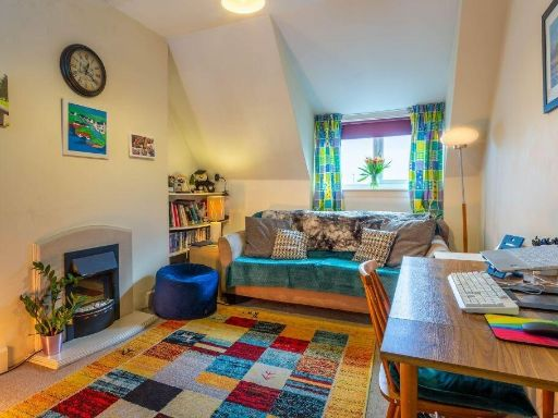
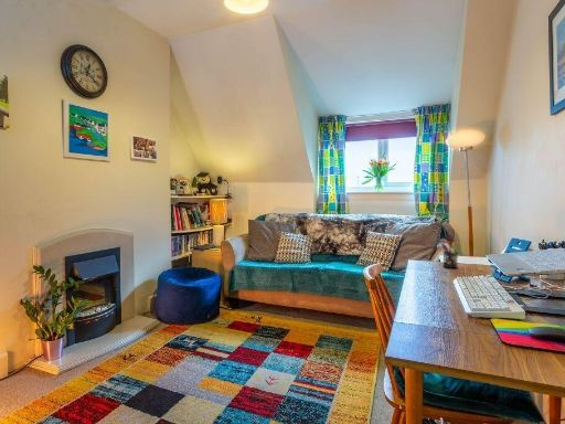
+ pen holder (451, 254)
